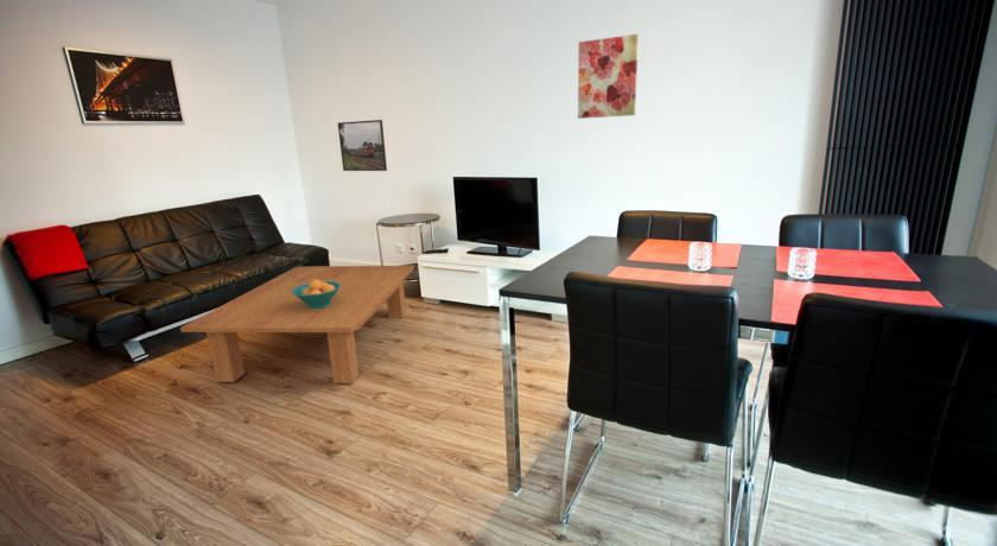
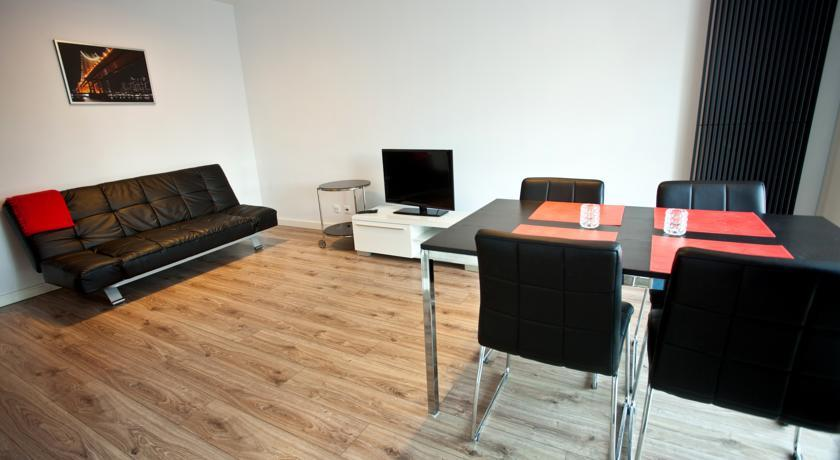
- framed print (361, 146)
- coffee table (322, 317)
- fruit bowl (317, 292)
- wall art (607, 78)
